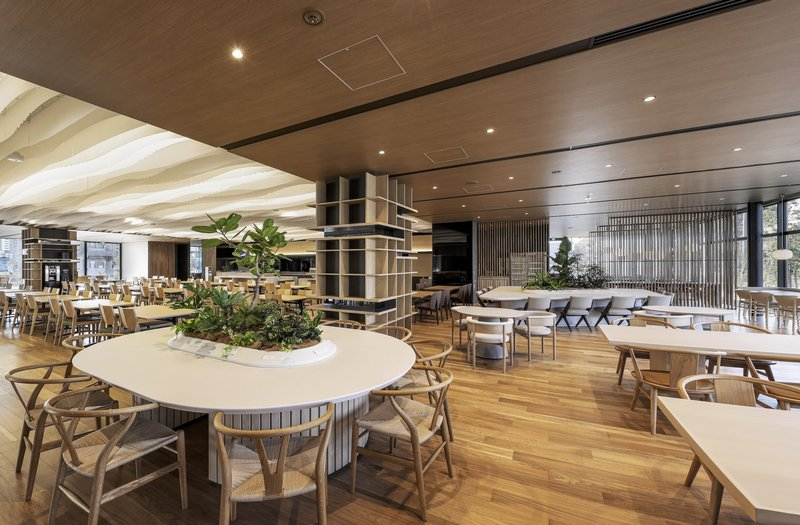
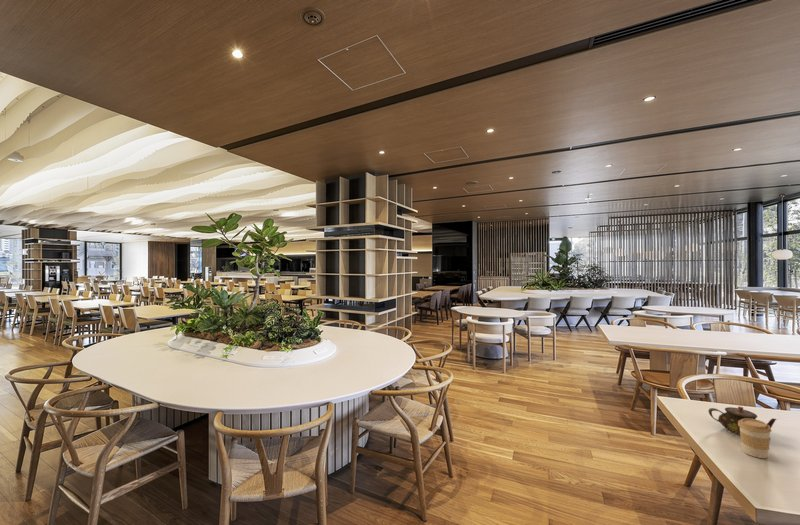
+ coffee cup (754, 437)
+ teapot (741, 419)
